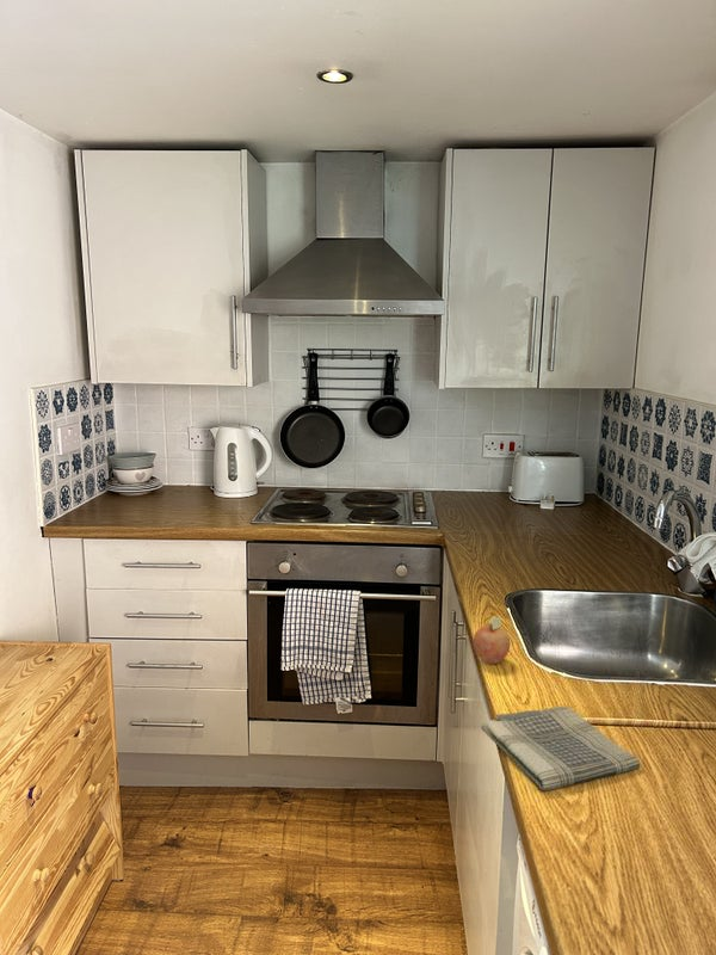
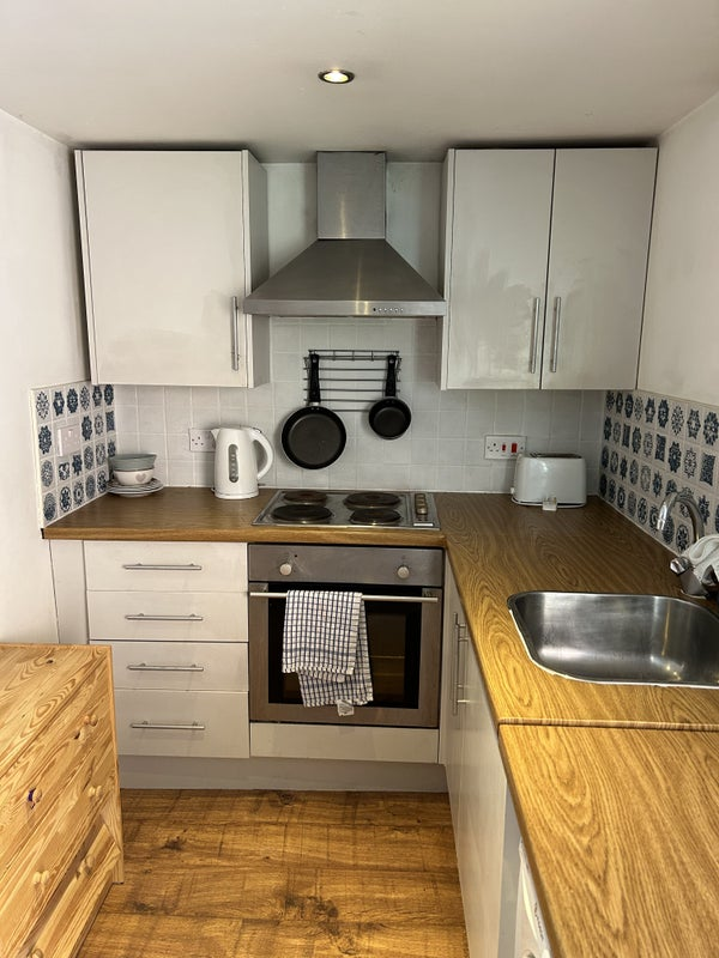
- fruit (492, 641)
- dish towel (556, 740)
